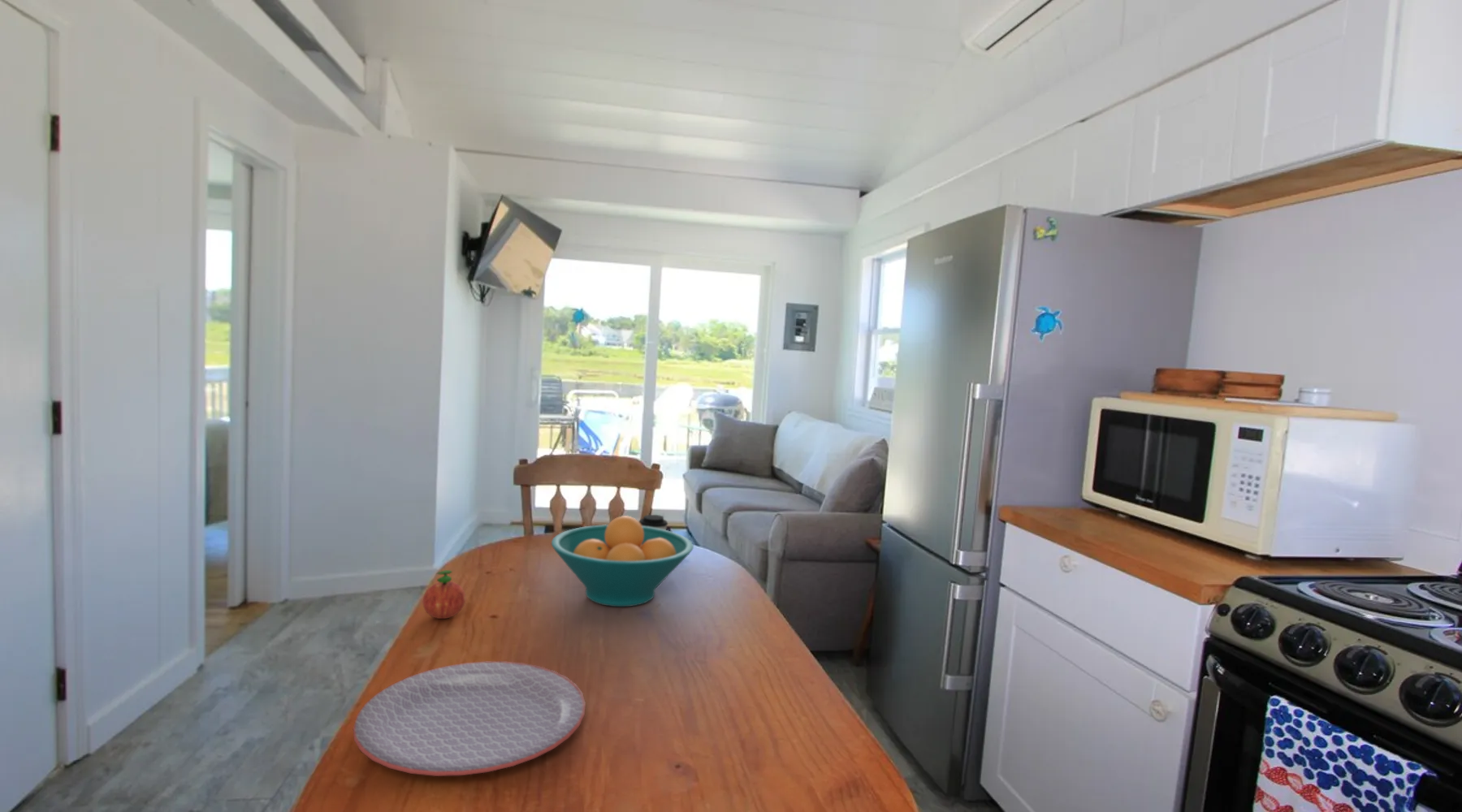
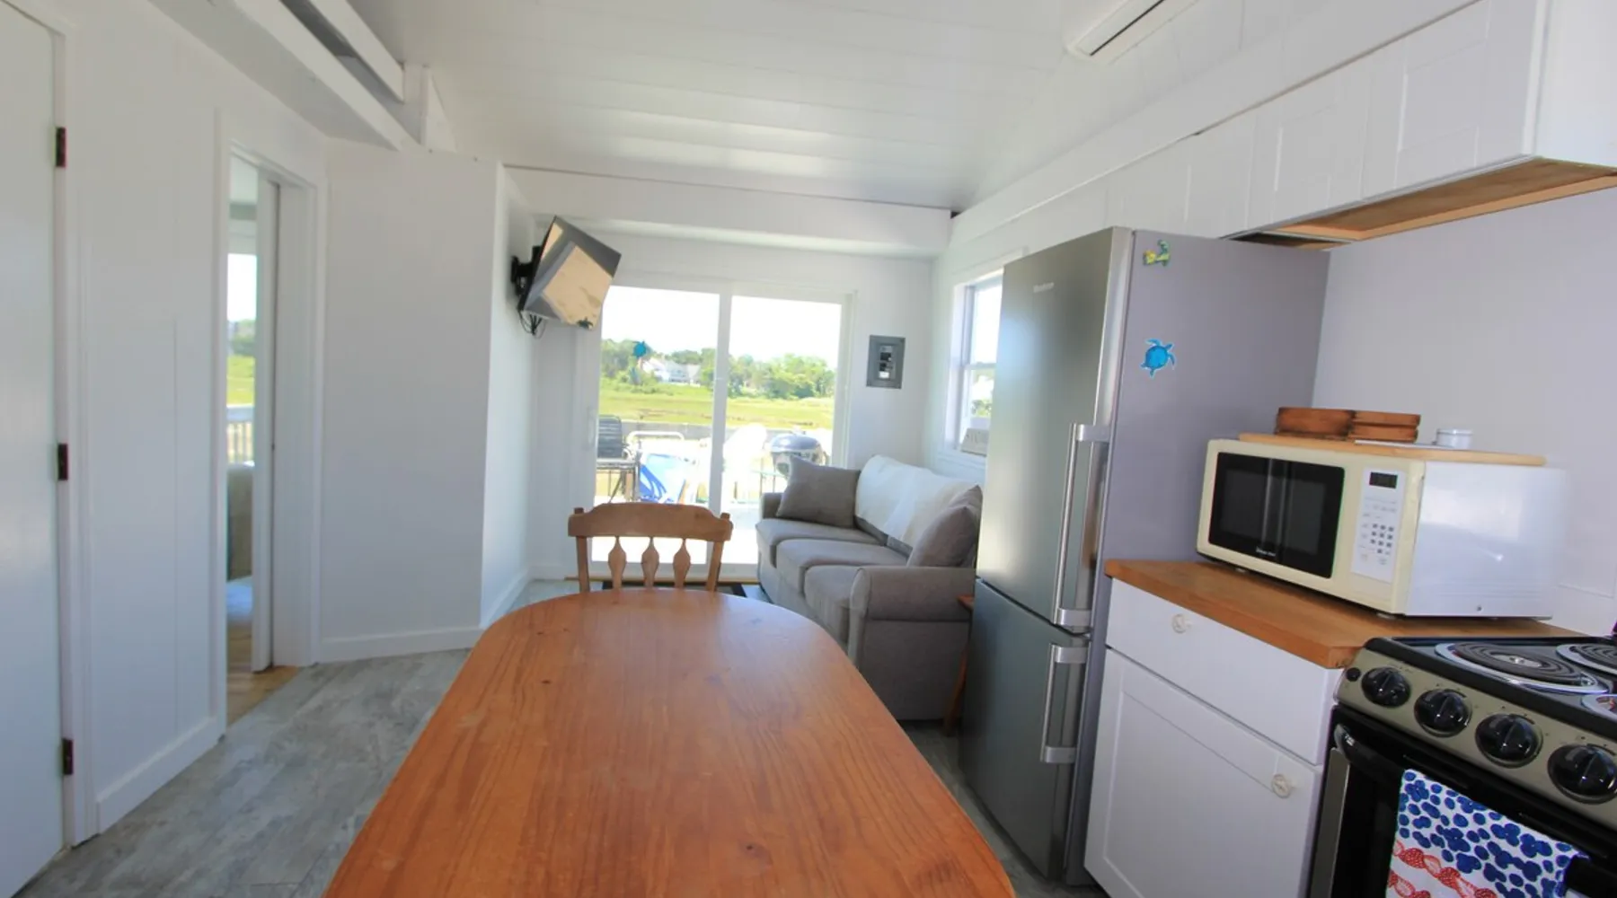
- plate (475, 716)
- fruit bowl (622, 556)
- apple (444, 594)
- coffee cup (652, 527)
